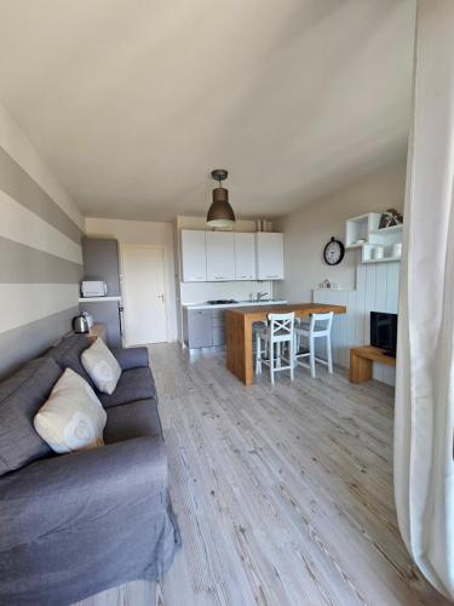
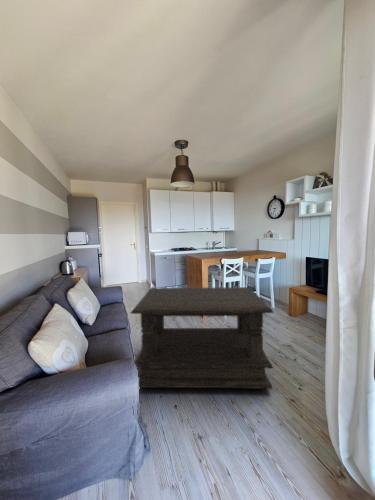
+ coffee table (200, 332)
